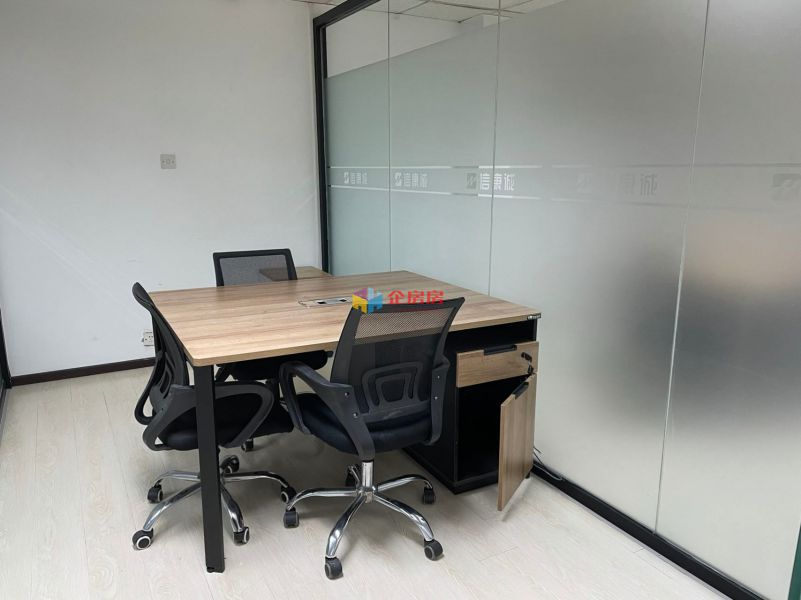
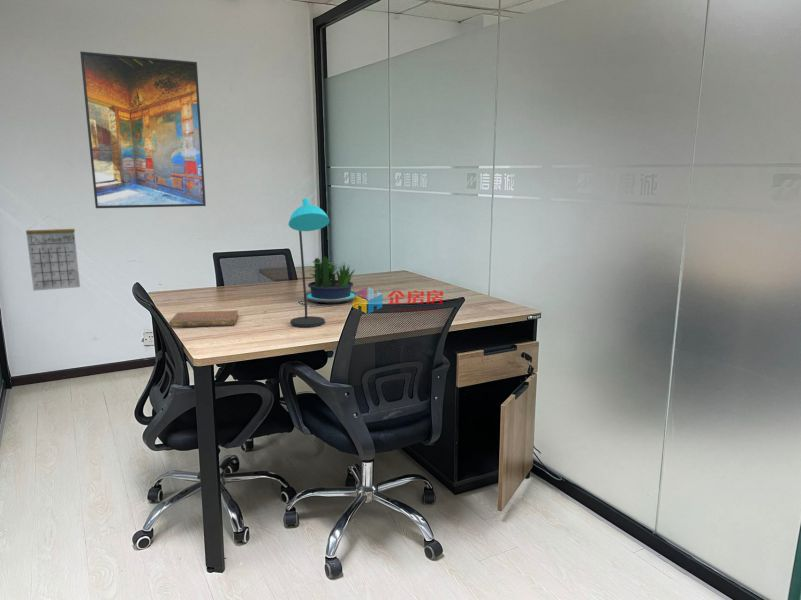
+ desk lamp (303, 262)
+ notebook (205, 318)
+ calendar (53, 252)
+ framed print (147, 133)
+ potted plant (328, 277)
